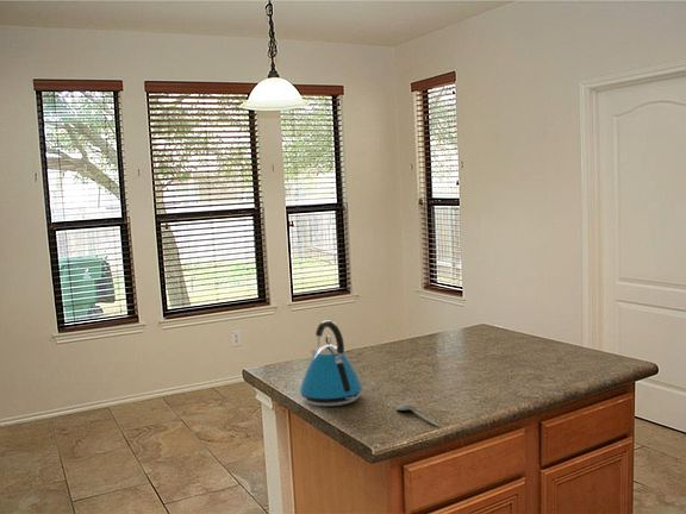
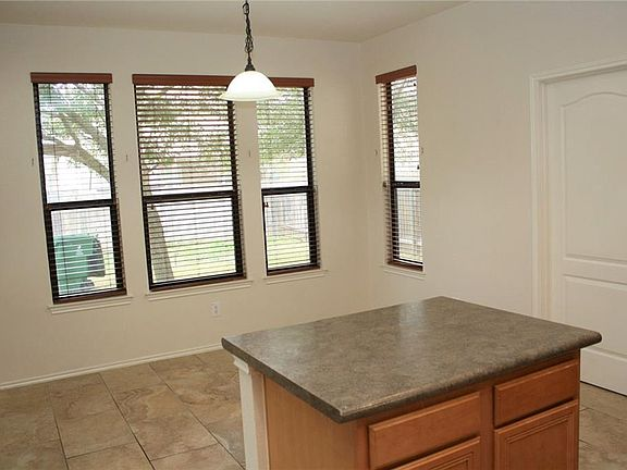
- kettle (330, 359)
- spoon (417, 412)
